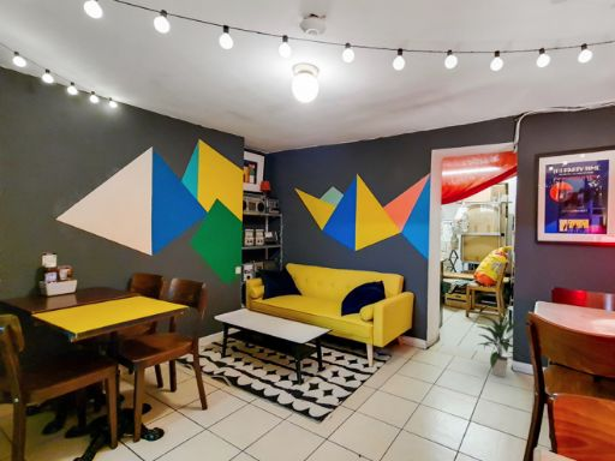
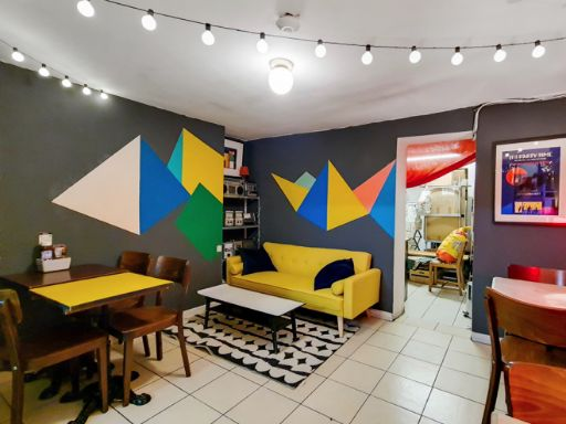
- indoor plant (498, 342)
